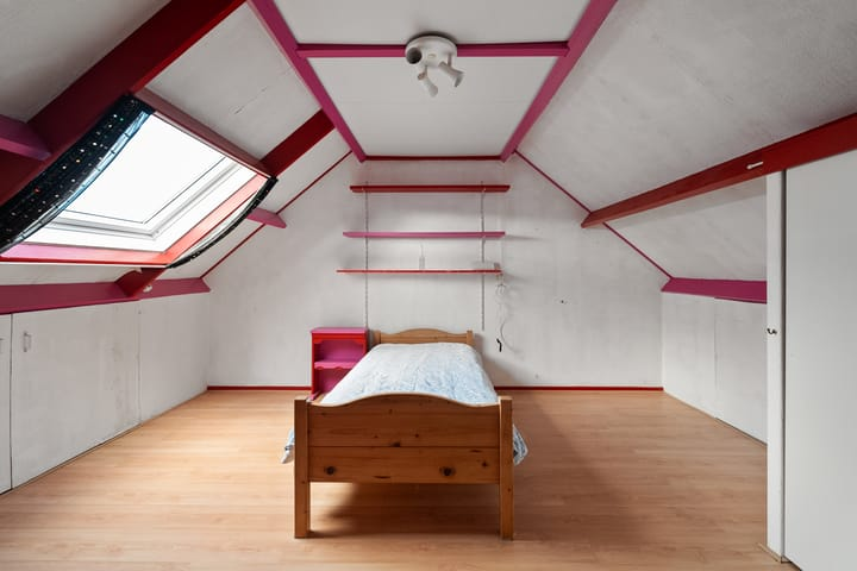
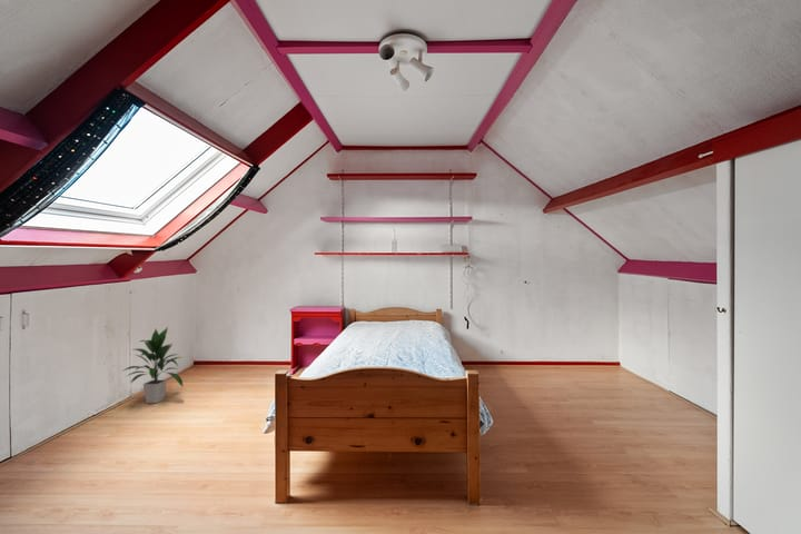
+ indoor plant (156, 365)
